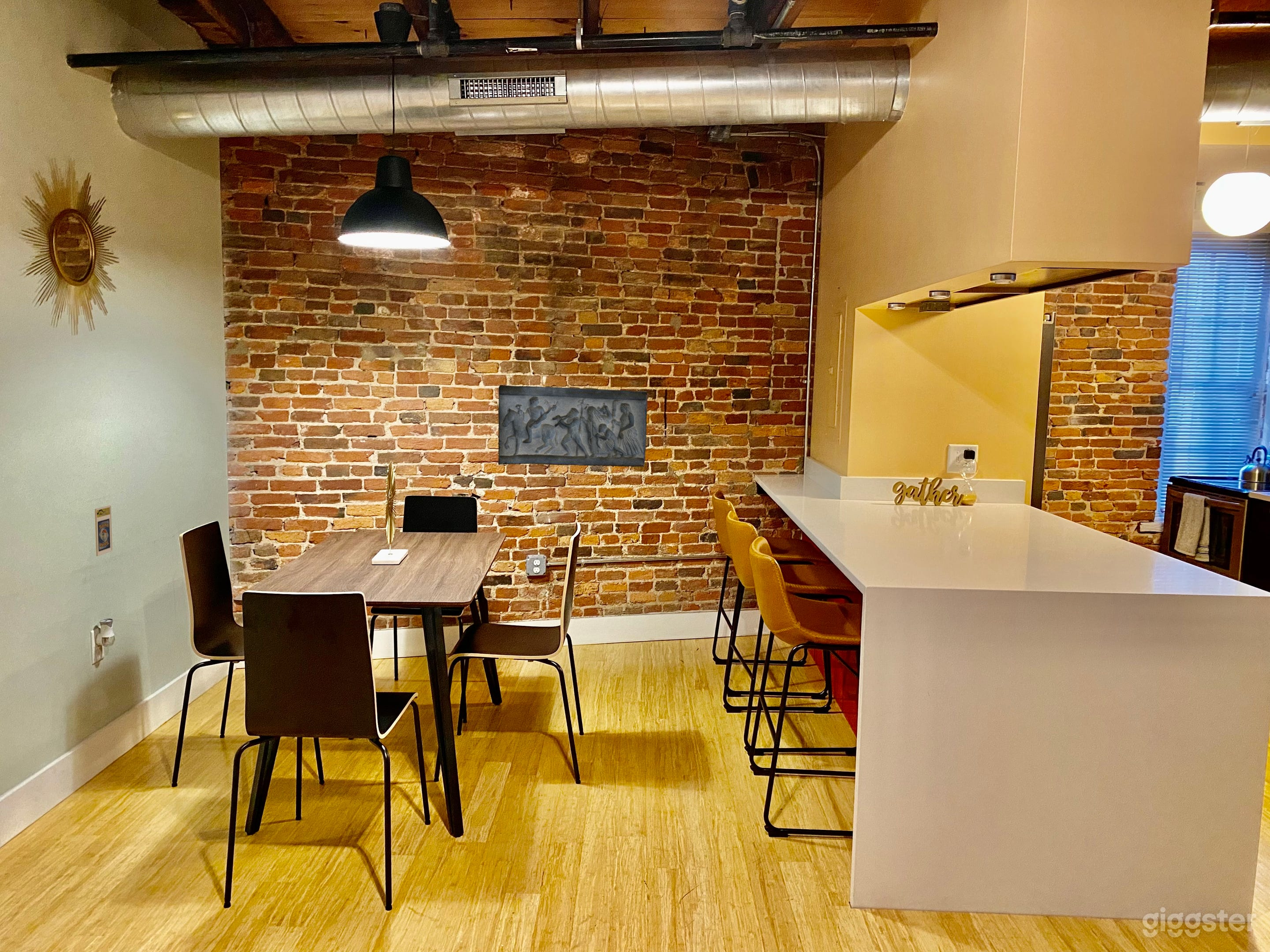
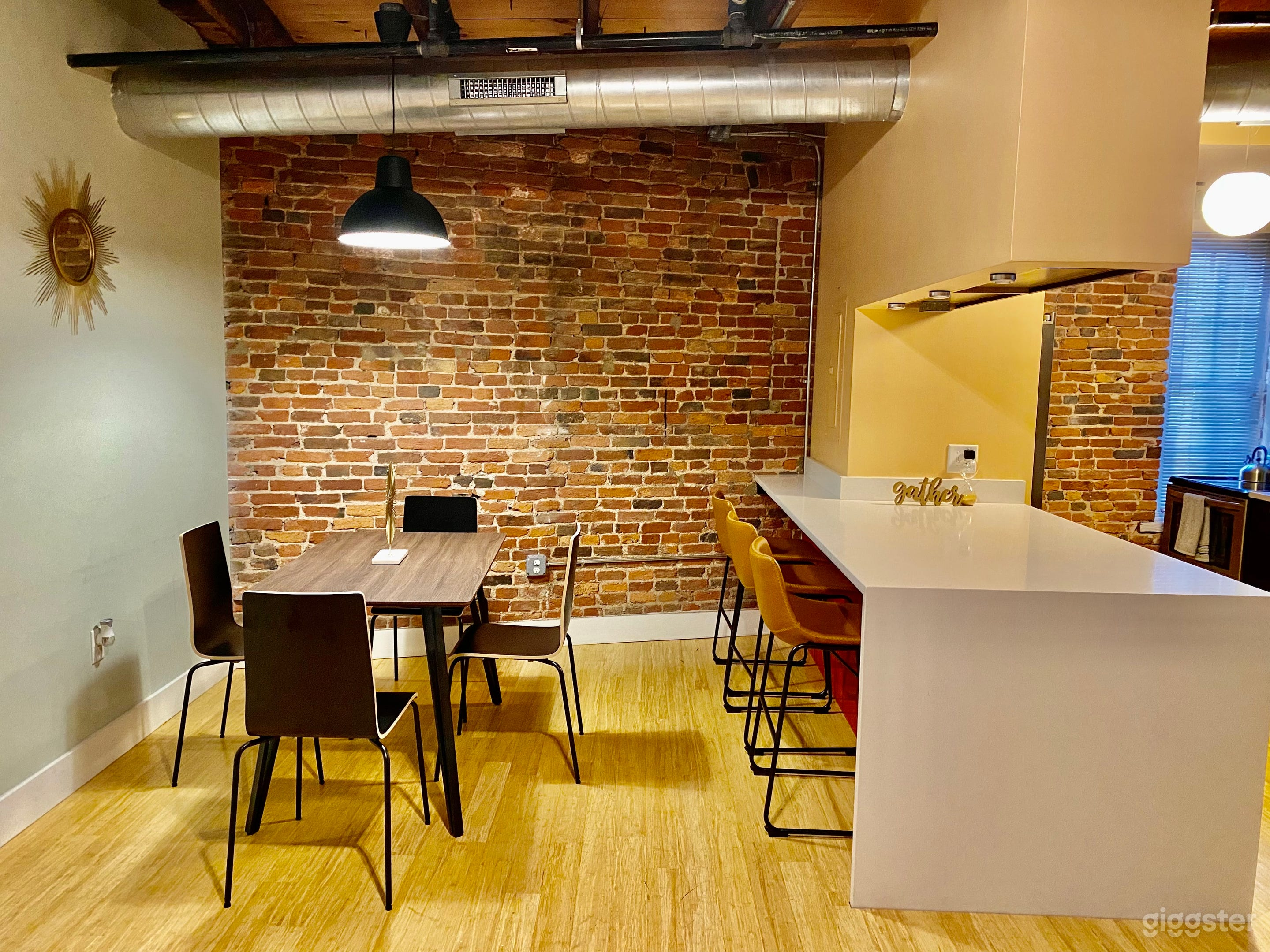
- trading card display case (104, 530)
- relief panel (572, 427)
